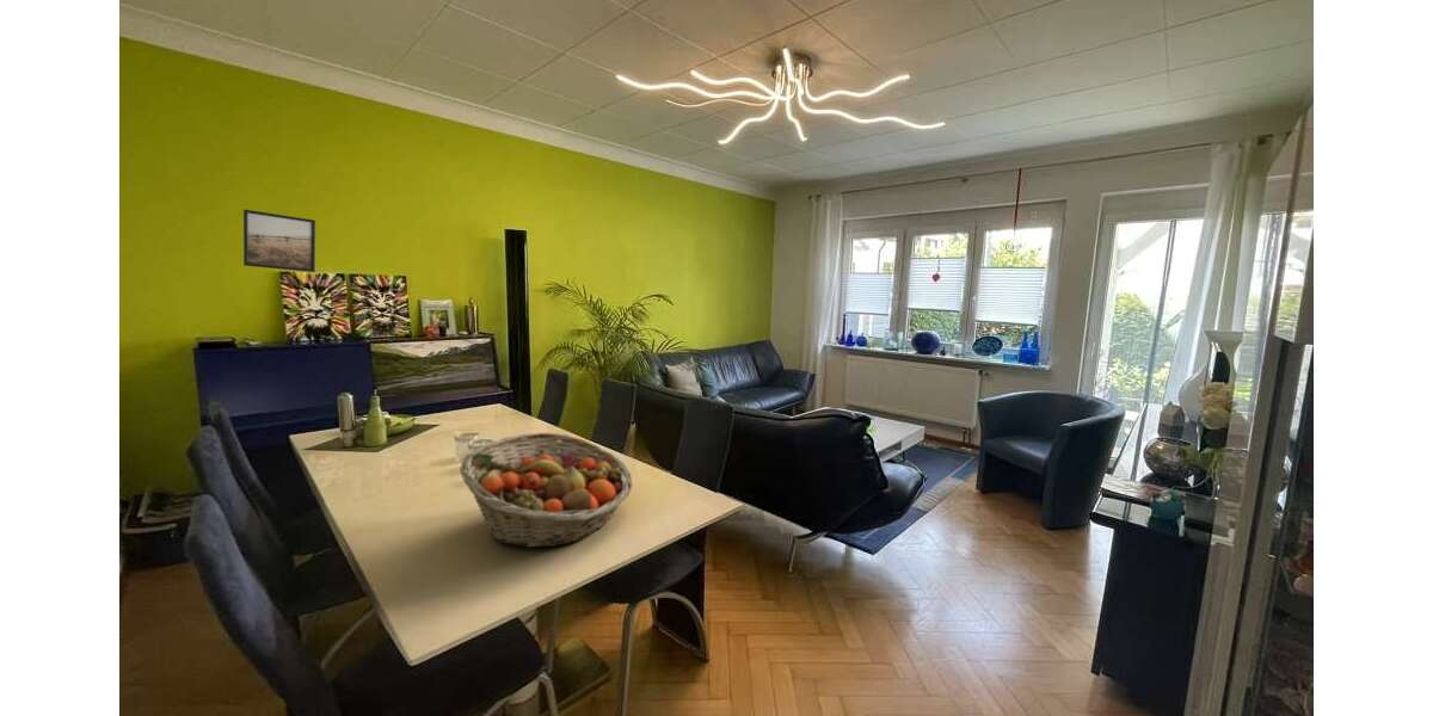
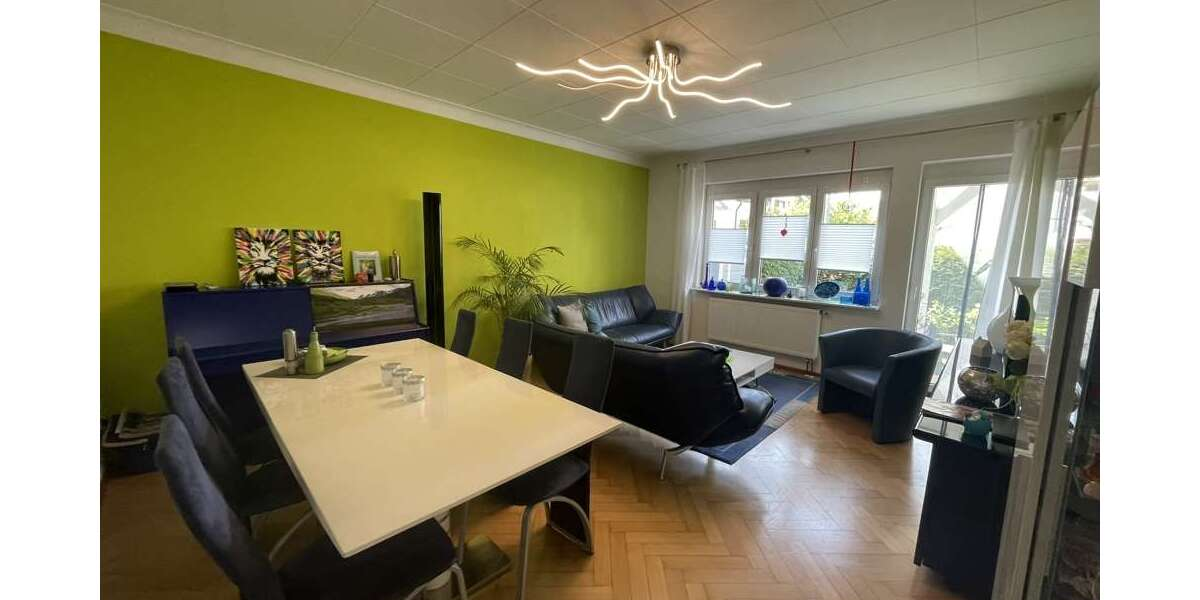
- fruit basket (552, 483)
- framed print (281, 241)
